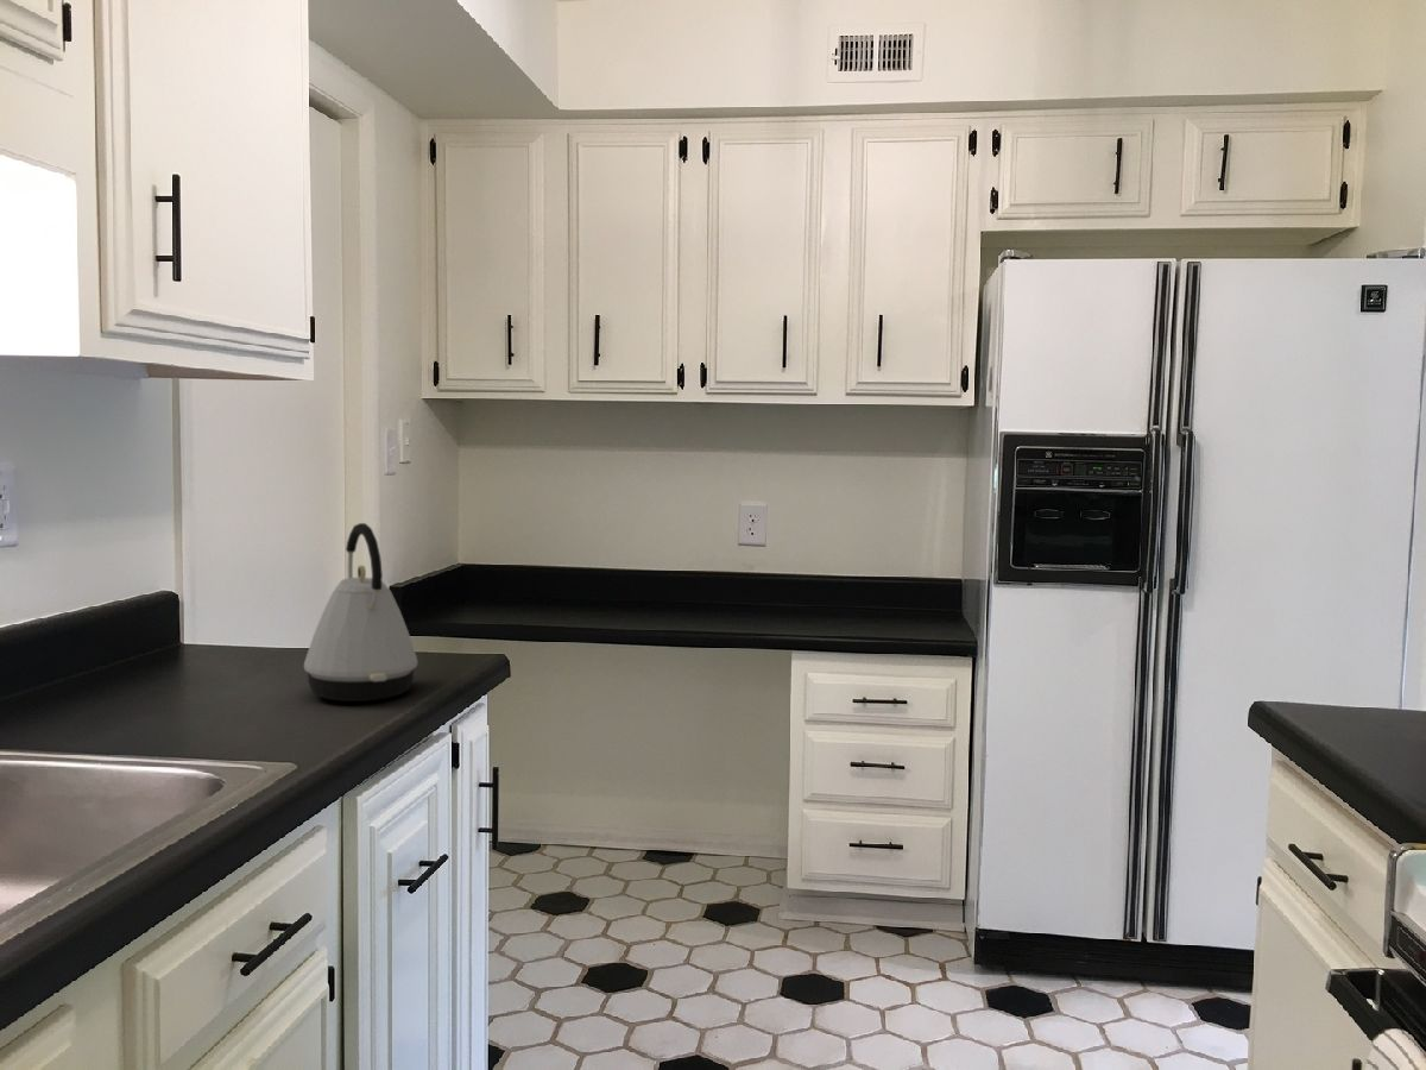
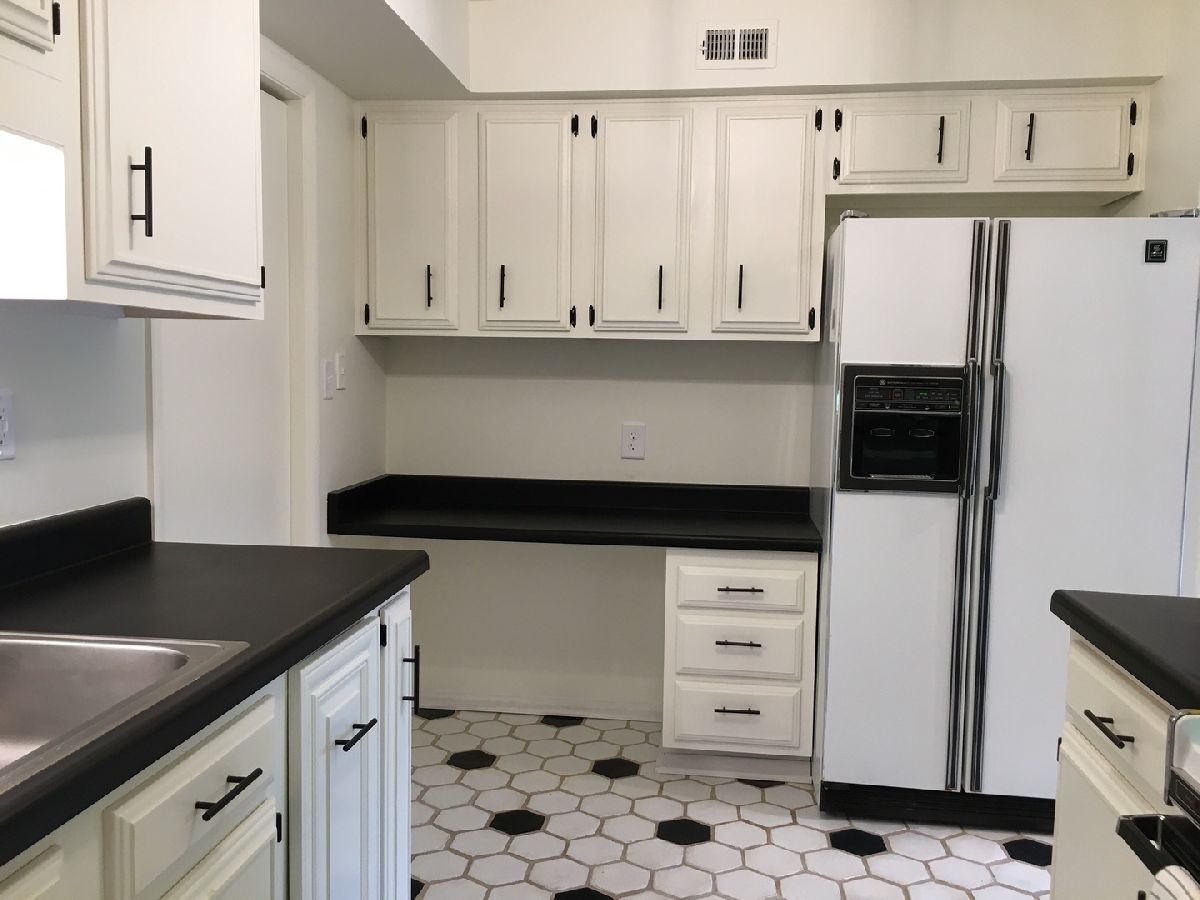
- kettle (360, 608)
